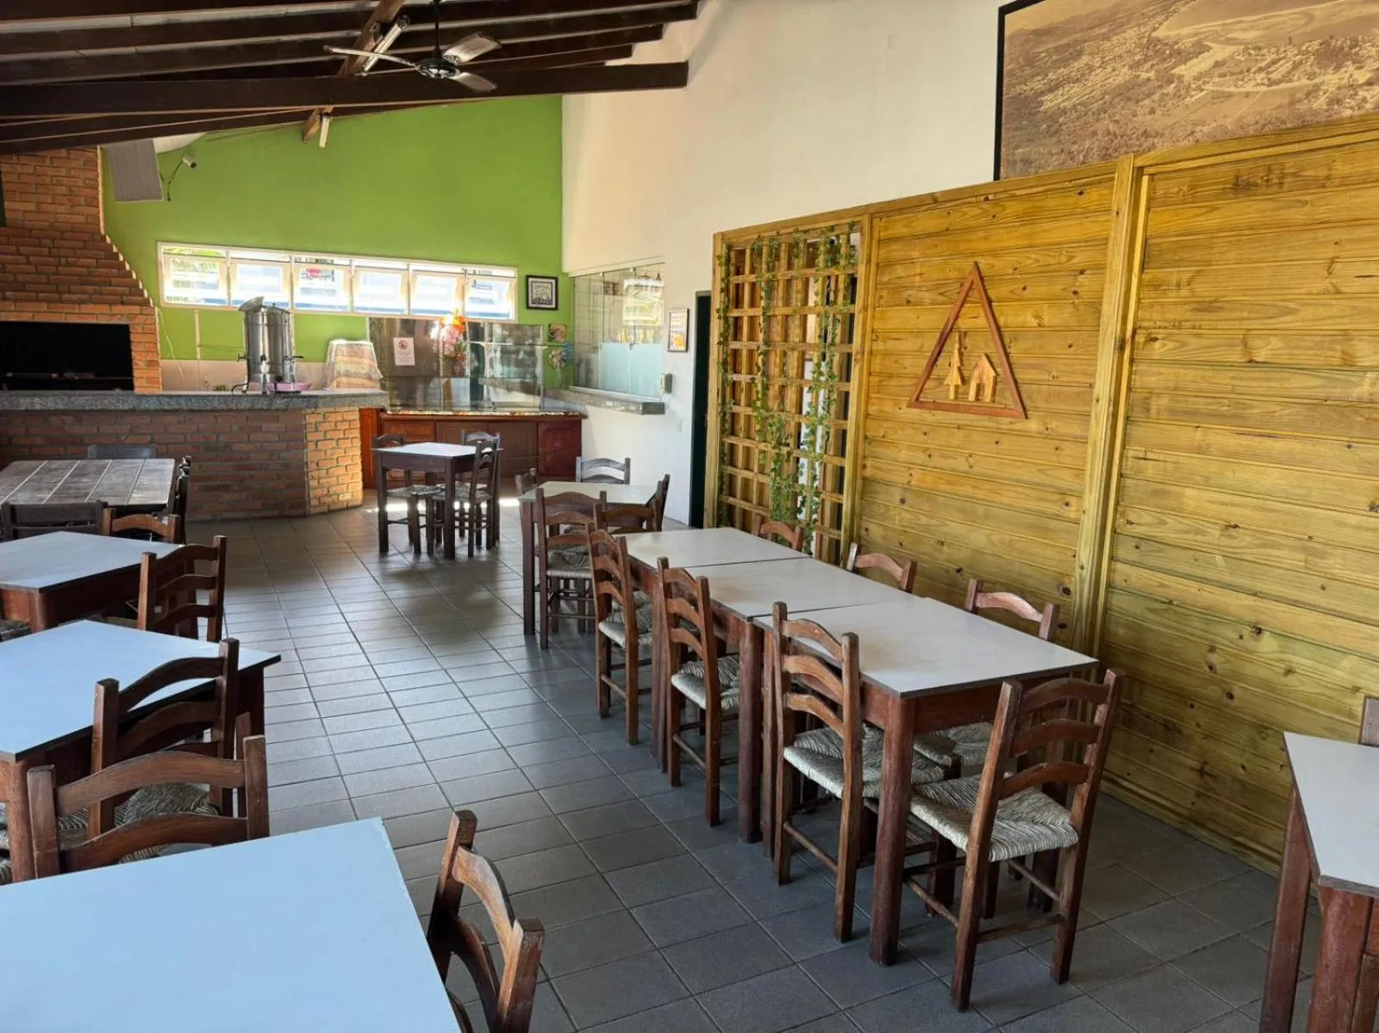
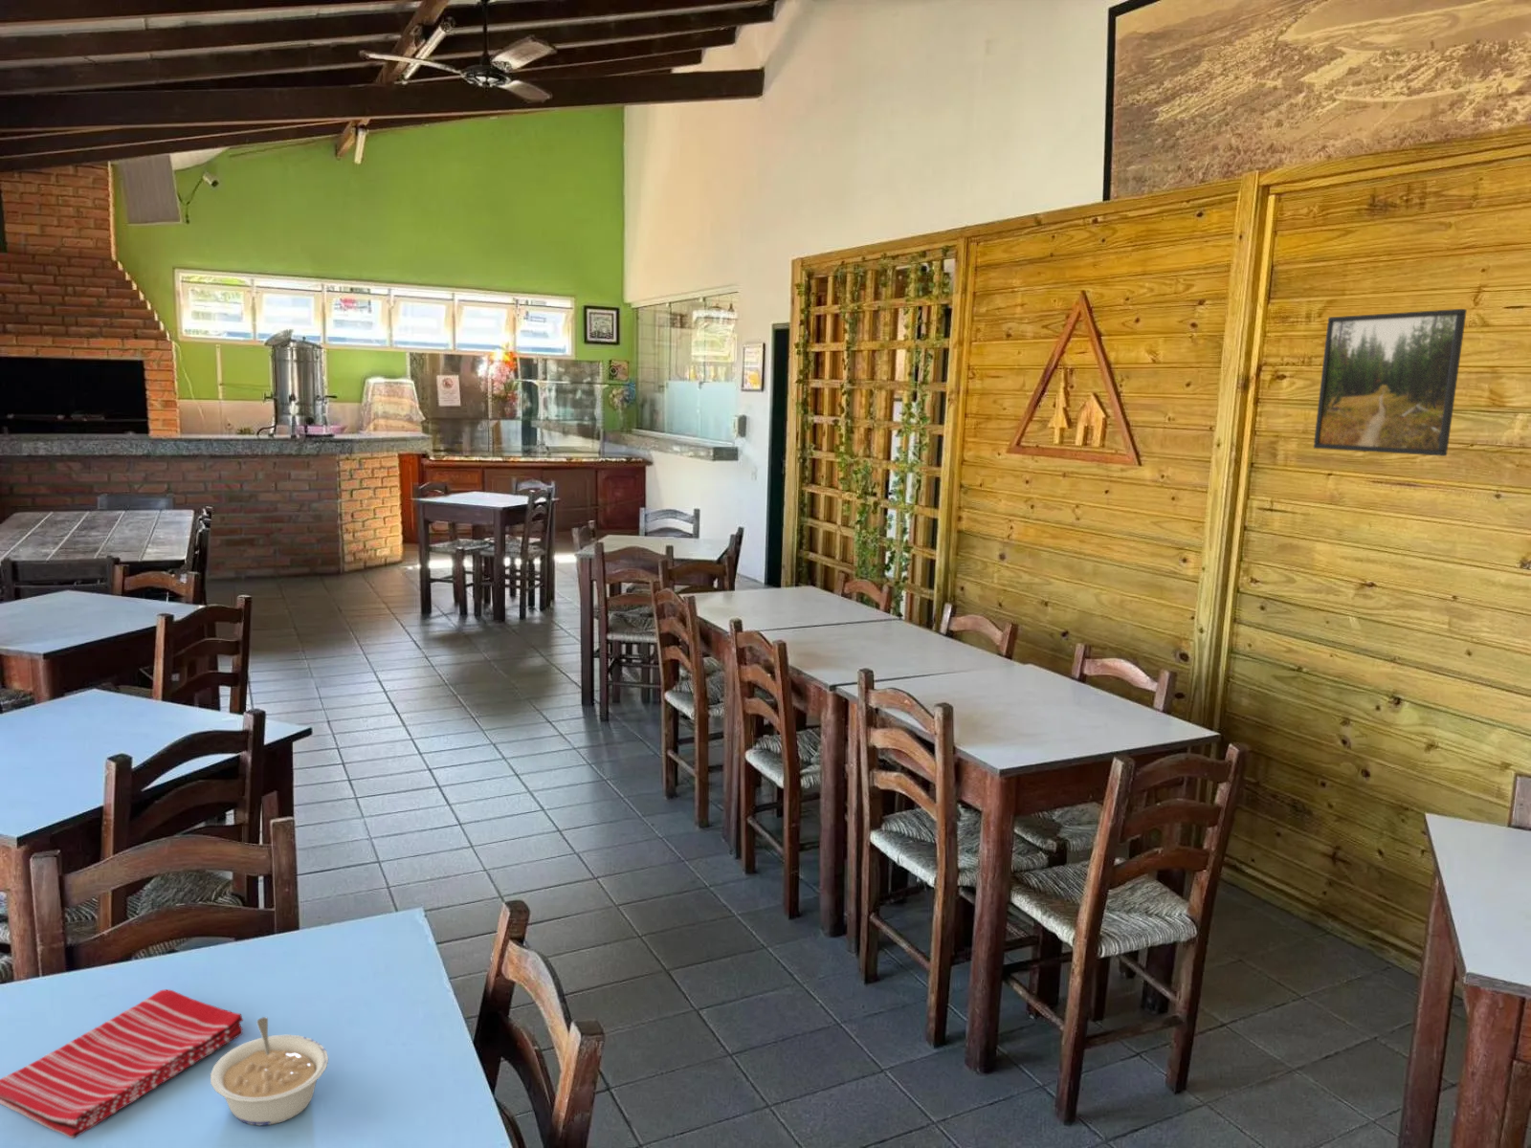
+ legume (266, 1078)
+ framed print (1385, 382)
+ dish towel (123, 1054)
